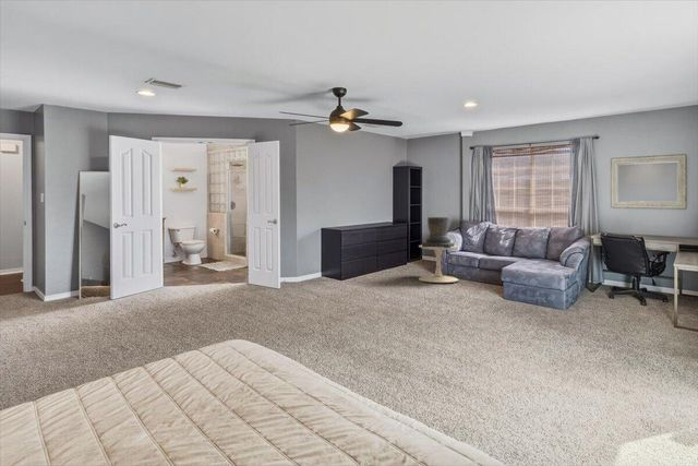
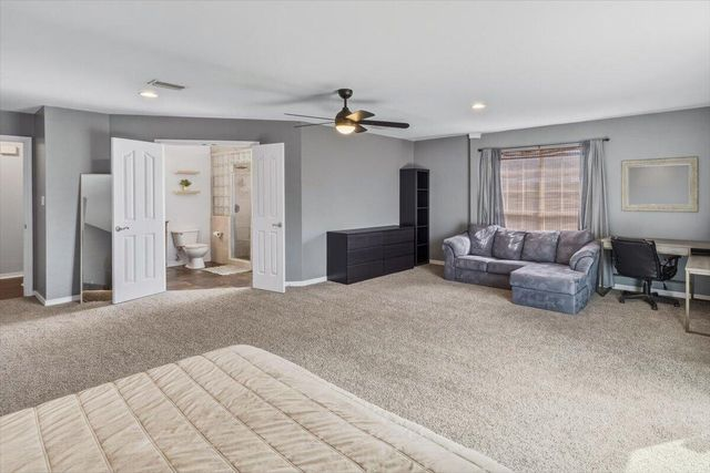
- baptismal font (438, 230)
- side table (437, 262)
